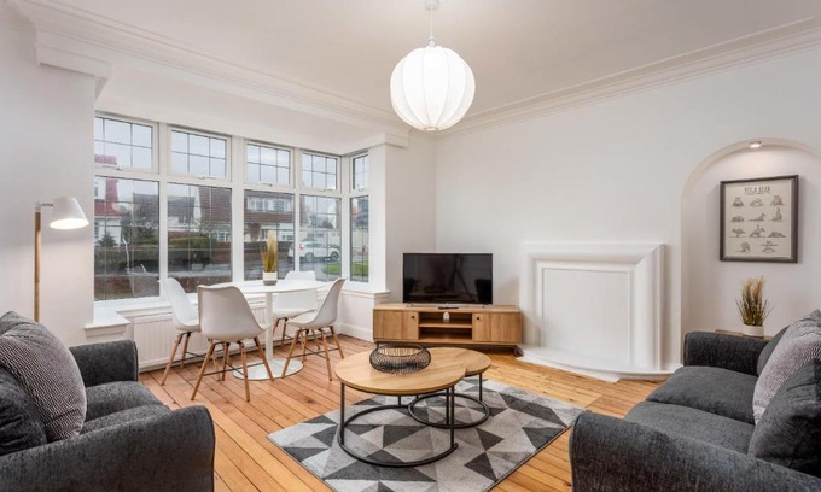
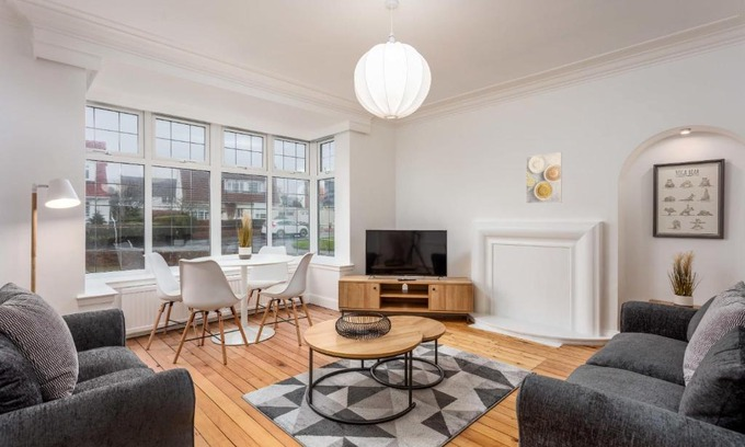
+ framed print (543, 179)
